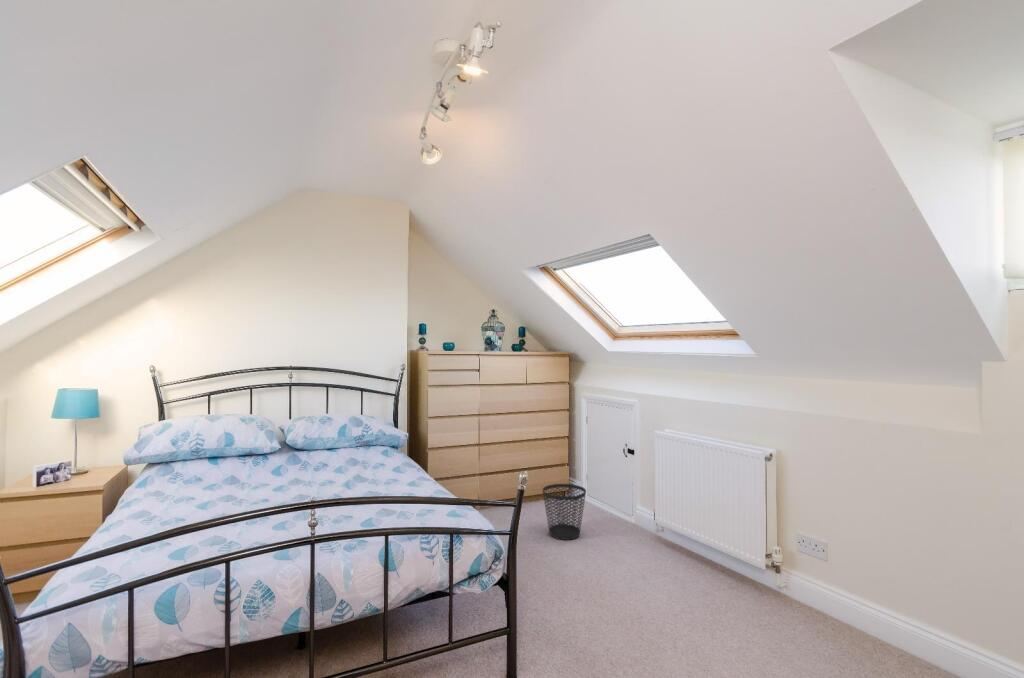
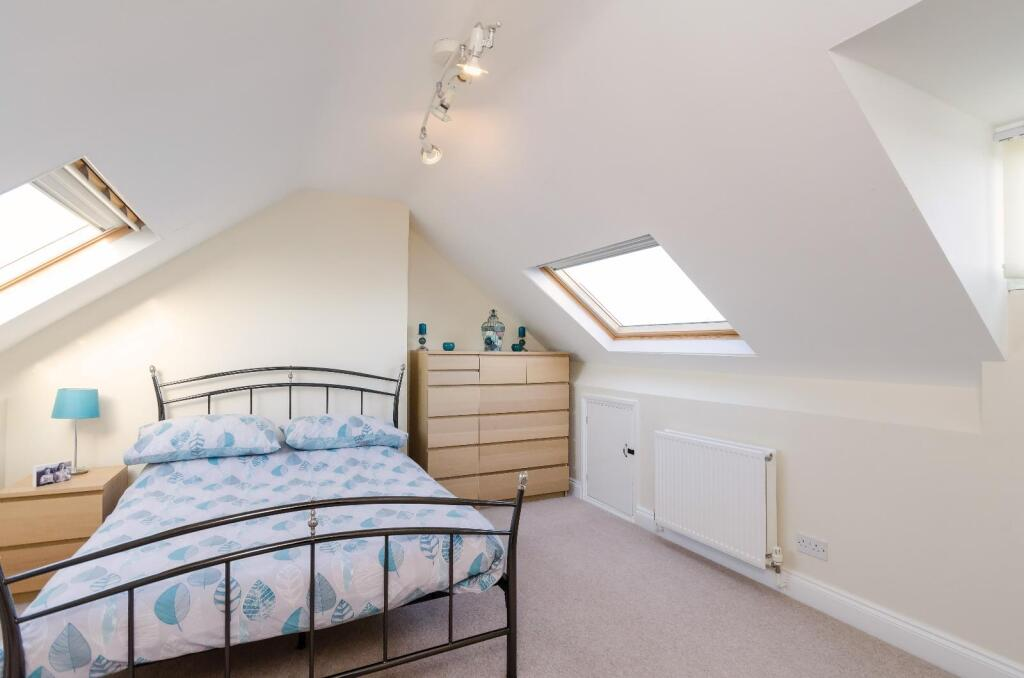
- wastebasket (564, 512)
